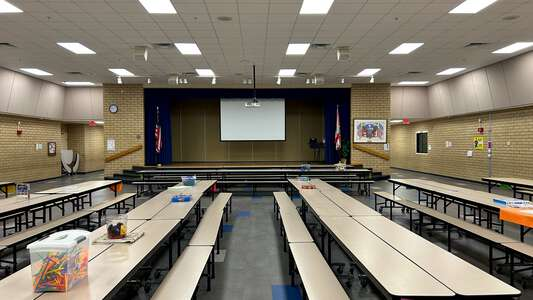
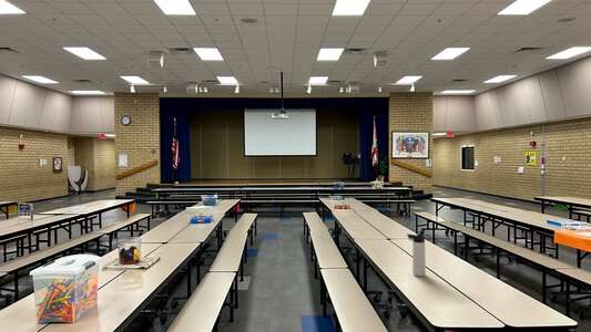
+ thermos bottle (416, 253)
